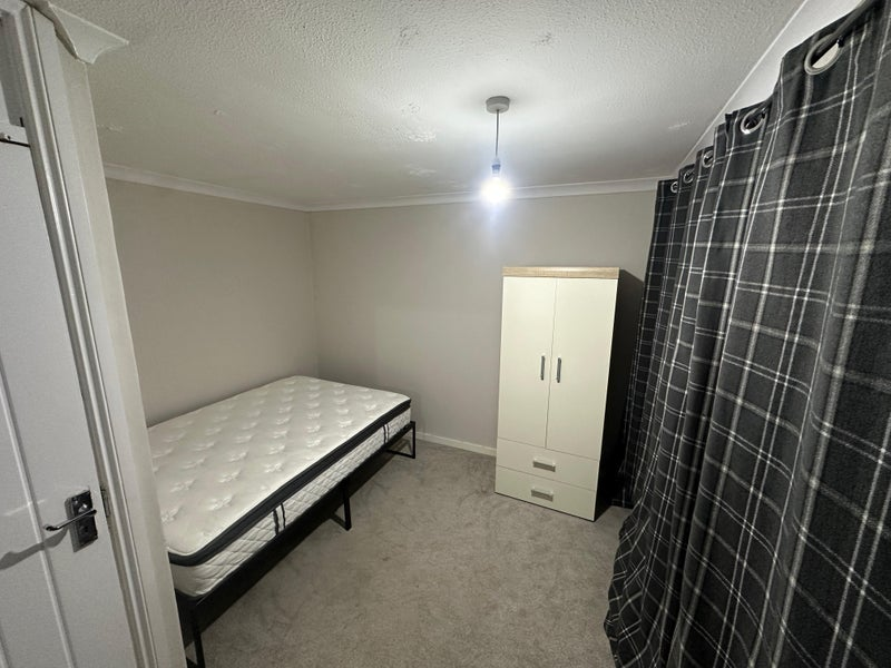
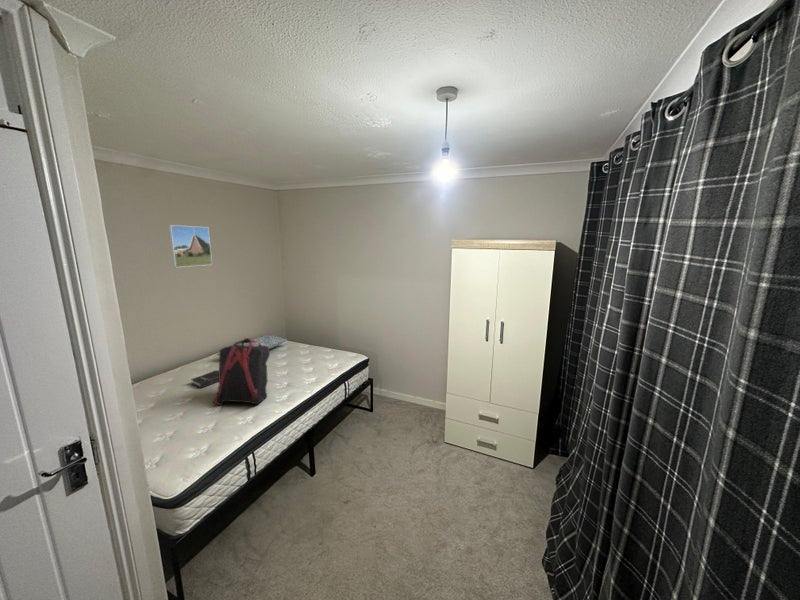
+ hardback book (209, 378)
+ backpack (245, 370)
+ pillow (254, 345)
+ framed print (191, 246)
